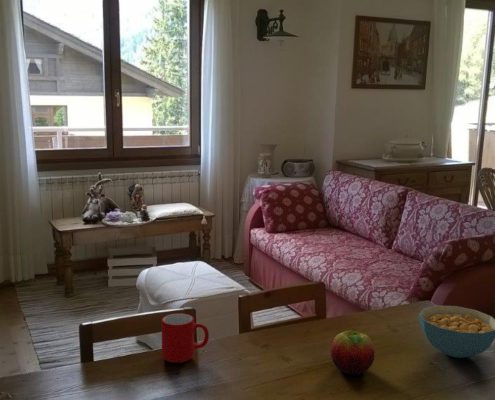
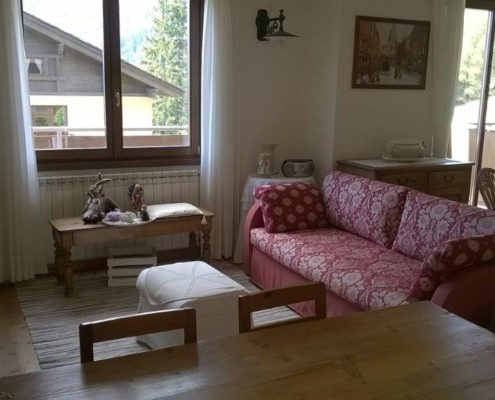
- cereal bowl (456, 335)
- cup (185, 337)
- fruit (352, 350)
